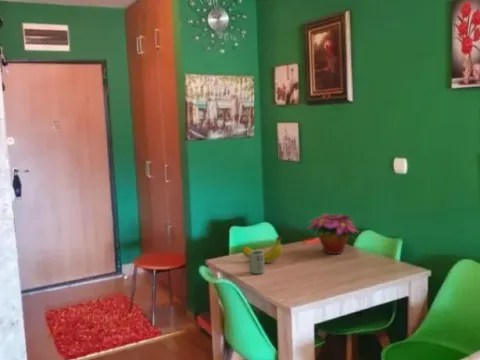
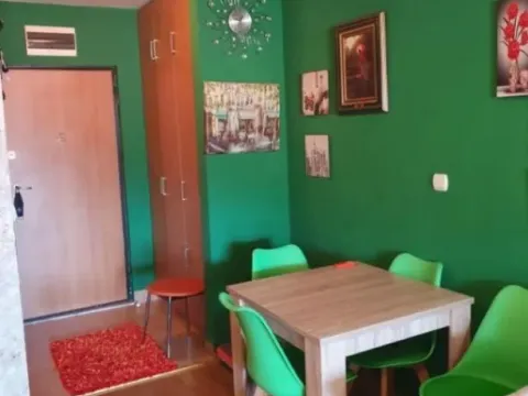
- fruit (264, 252)
- cup (256, 262)
- flower arrangement (331, 233)
